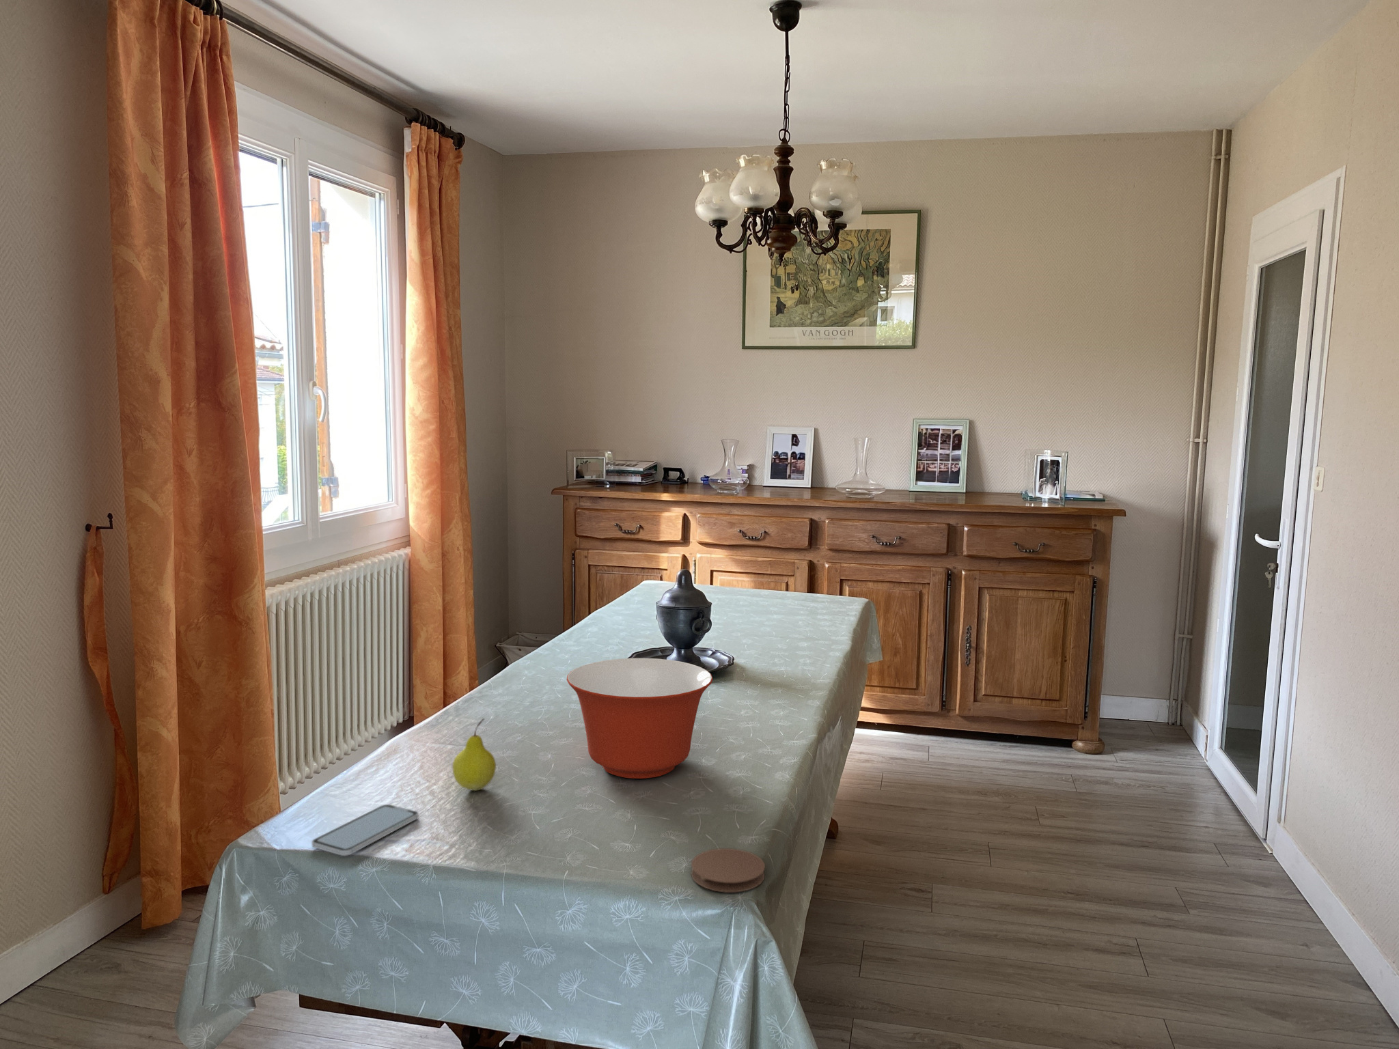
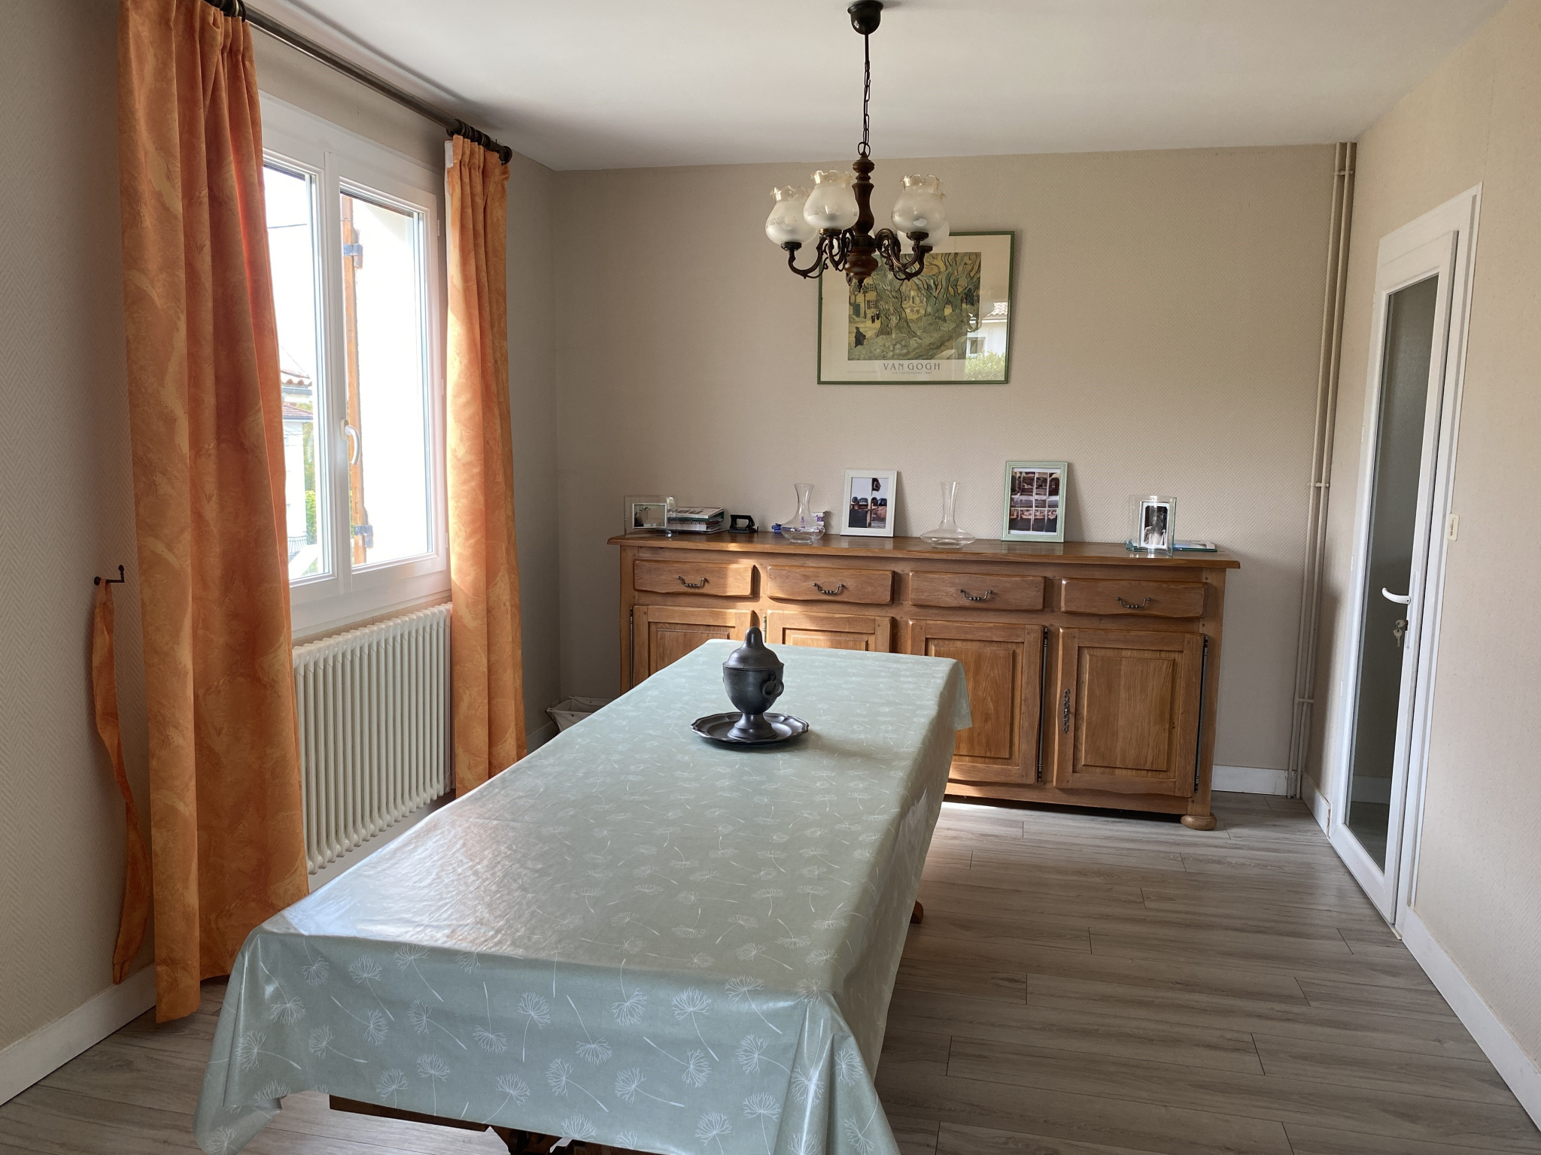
- fruit (474, 753)
- mixing bowl (639, 721)
- coaster (727, 869)
- smartphone (367, 829)
